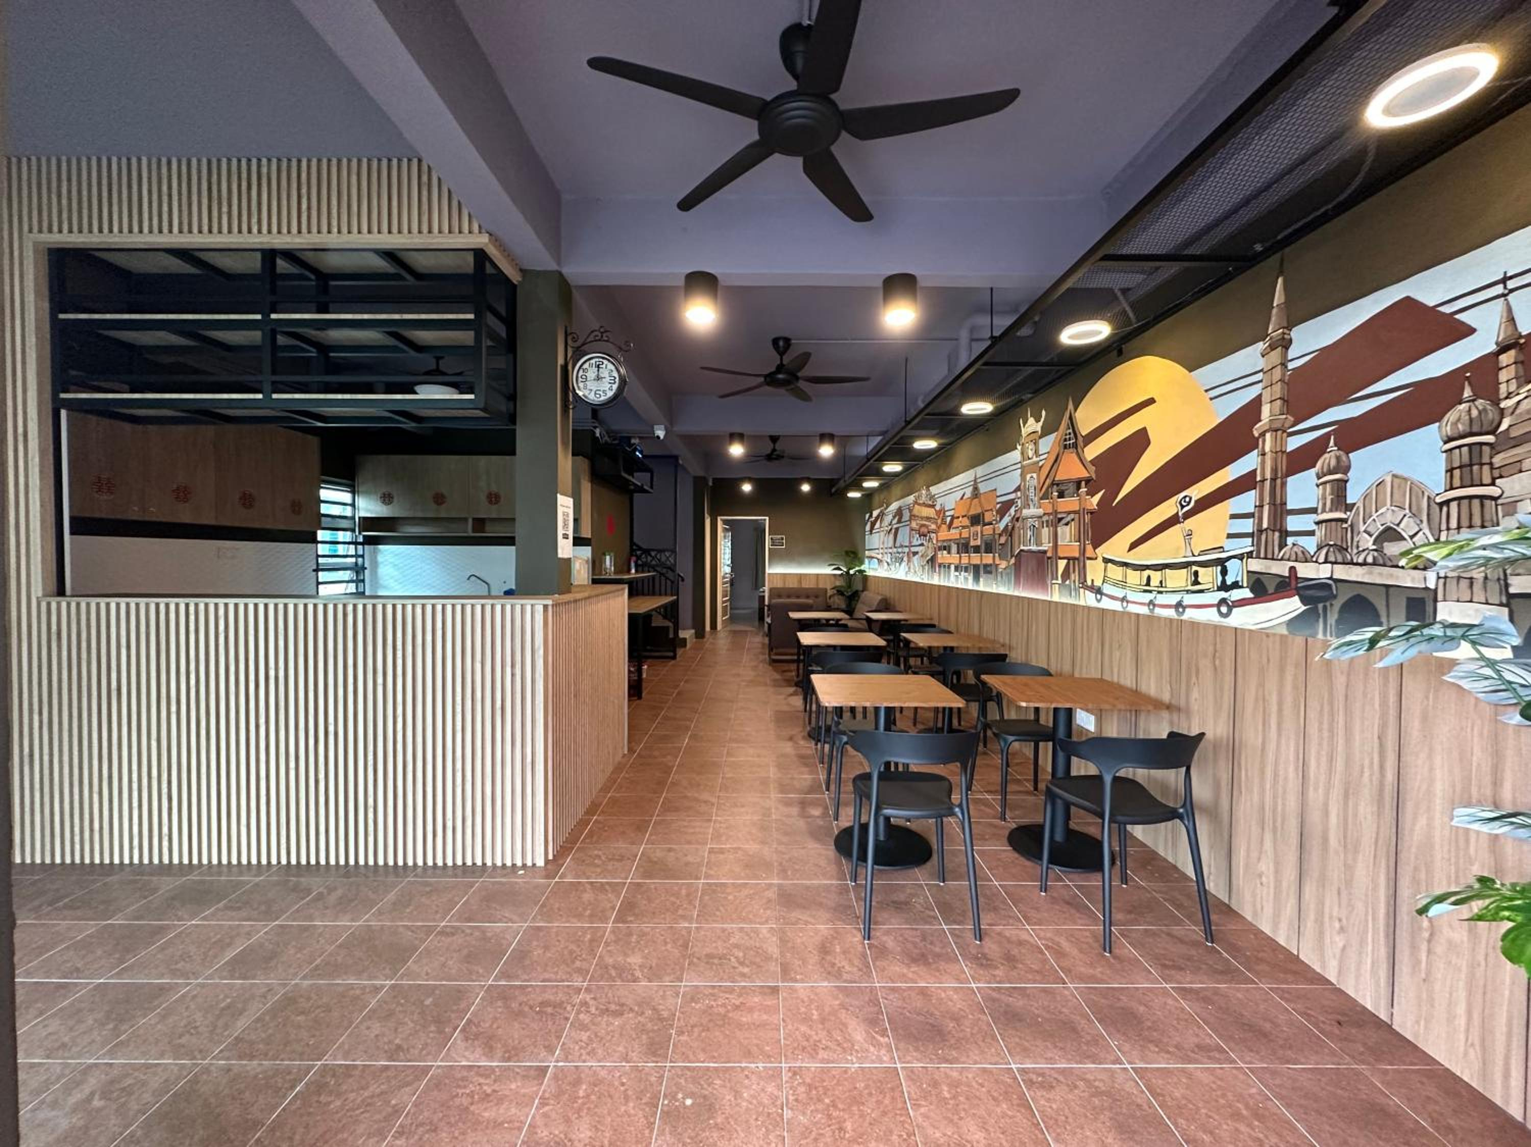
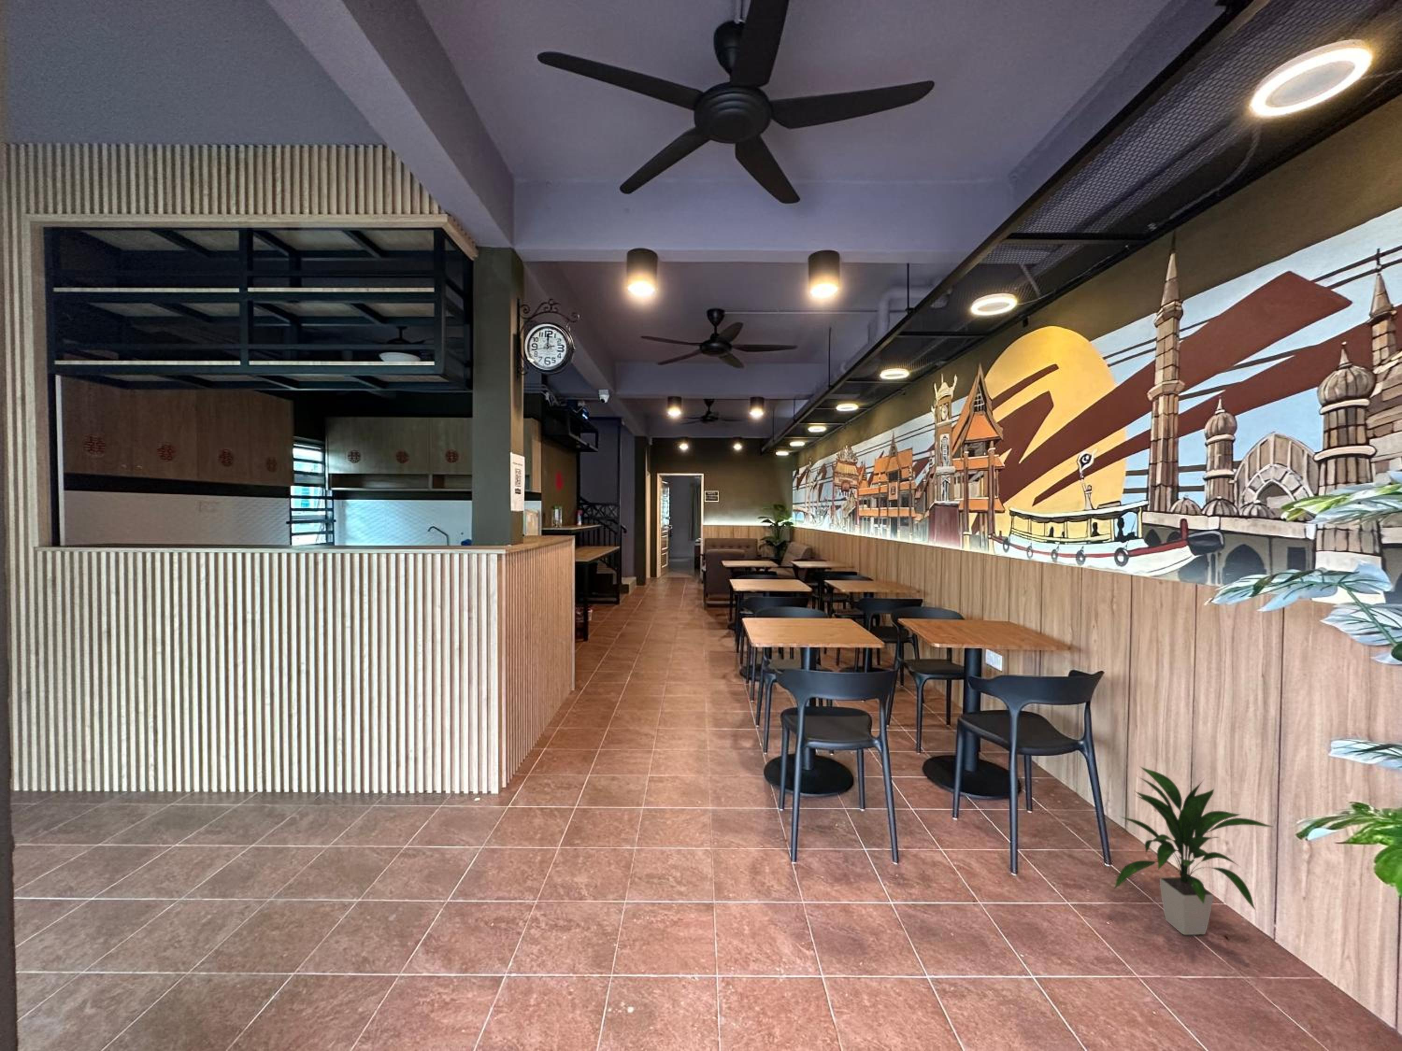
+ indoor plant (1179, 848)
